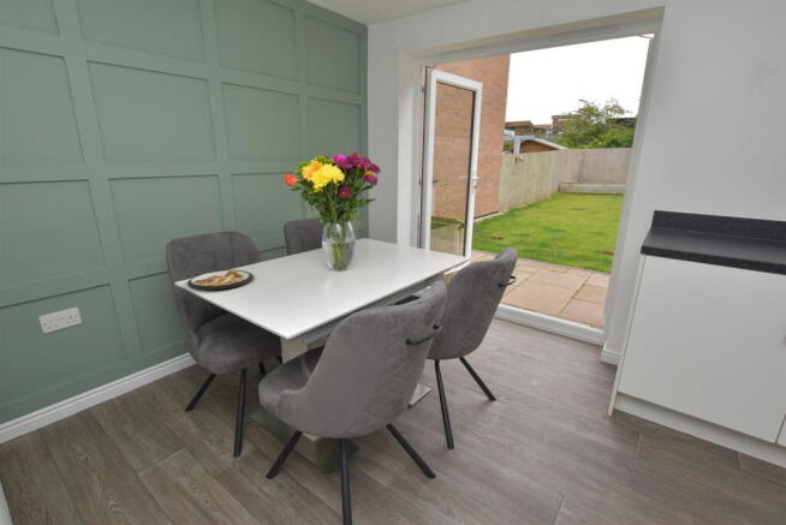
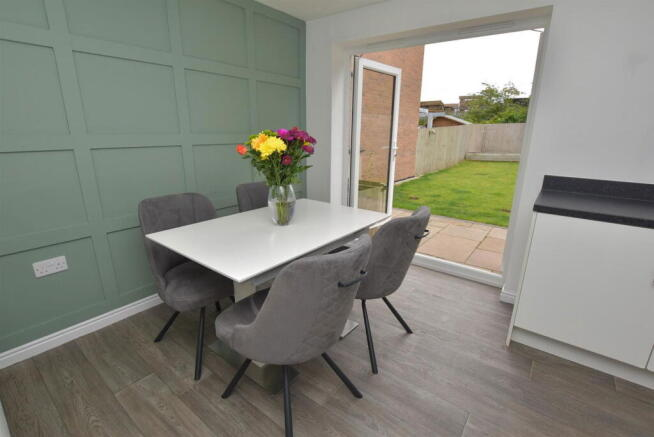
- dish (221, 278)
